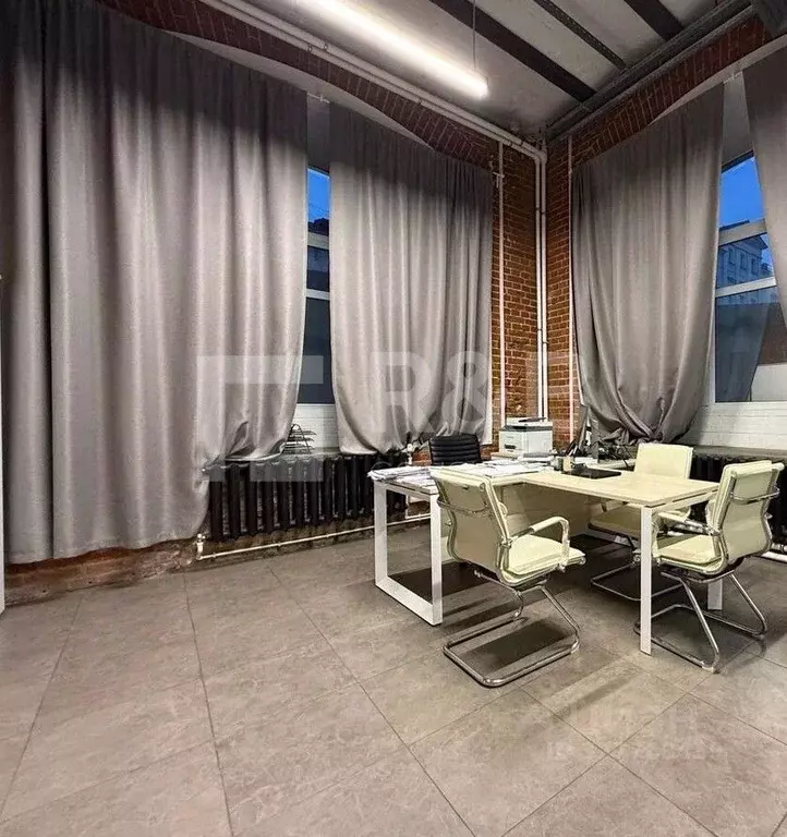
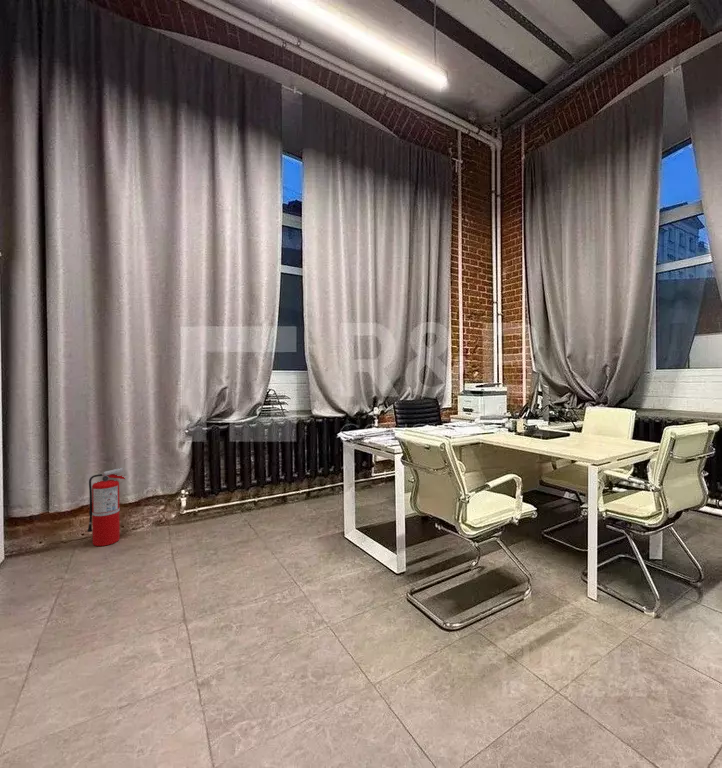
+ fire extinguisher (106, 505)
